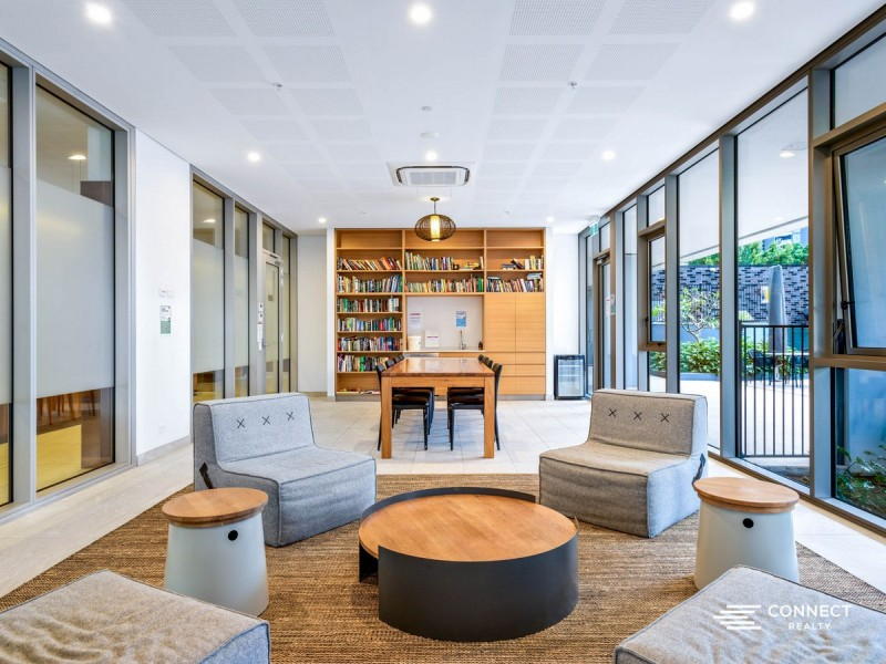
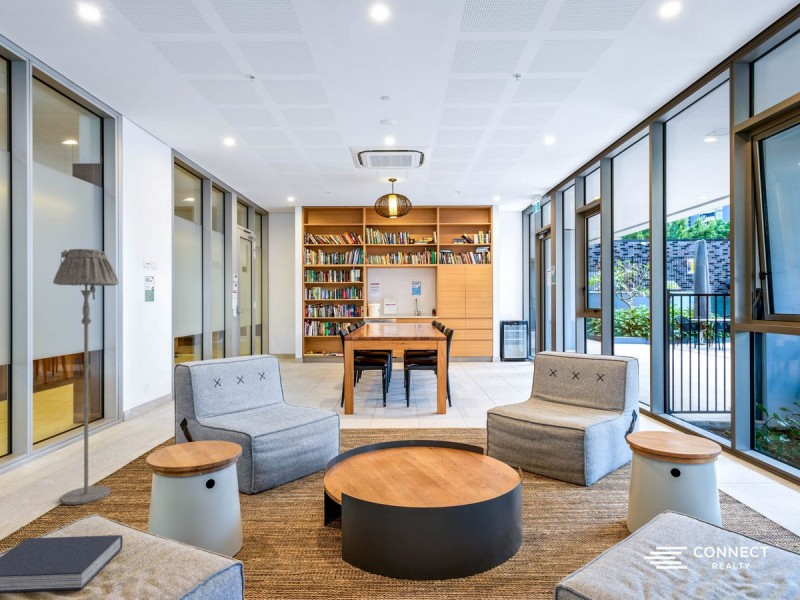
+ book (53, 561)
+ floor lamp (86, 372)
